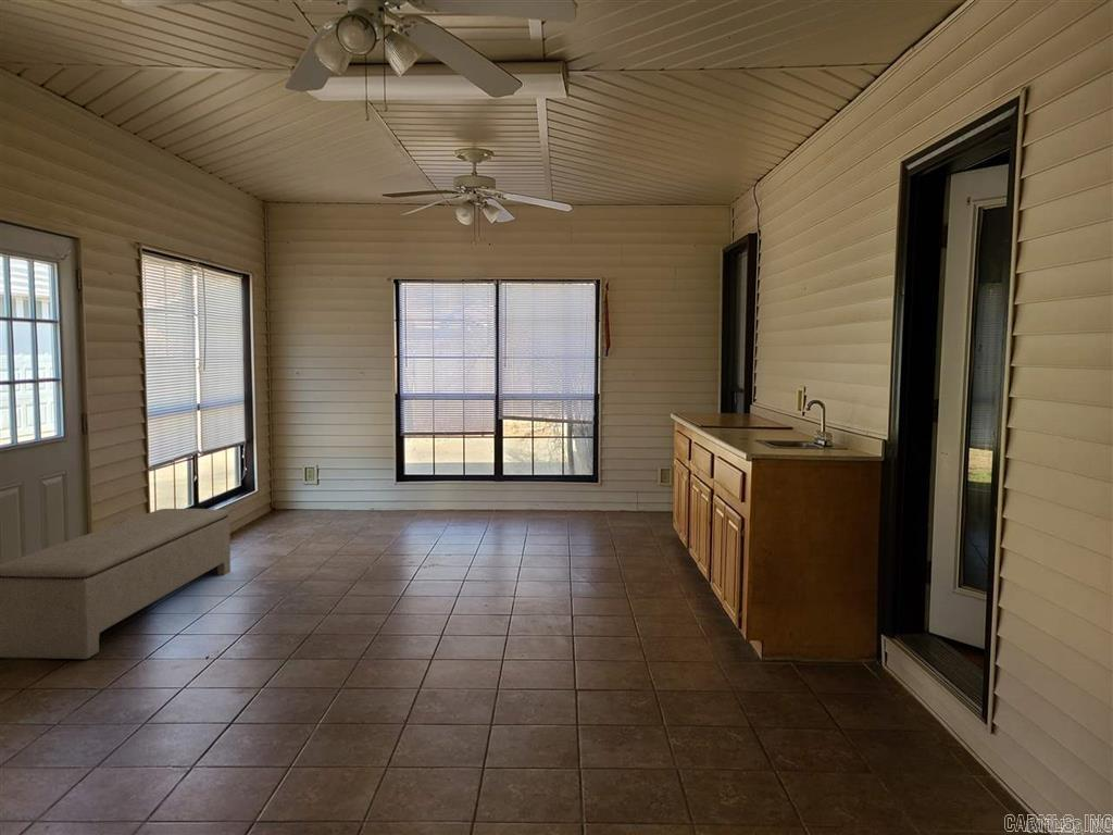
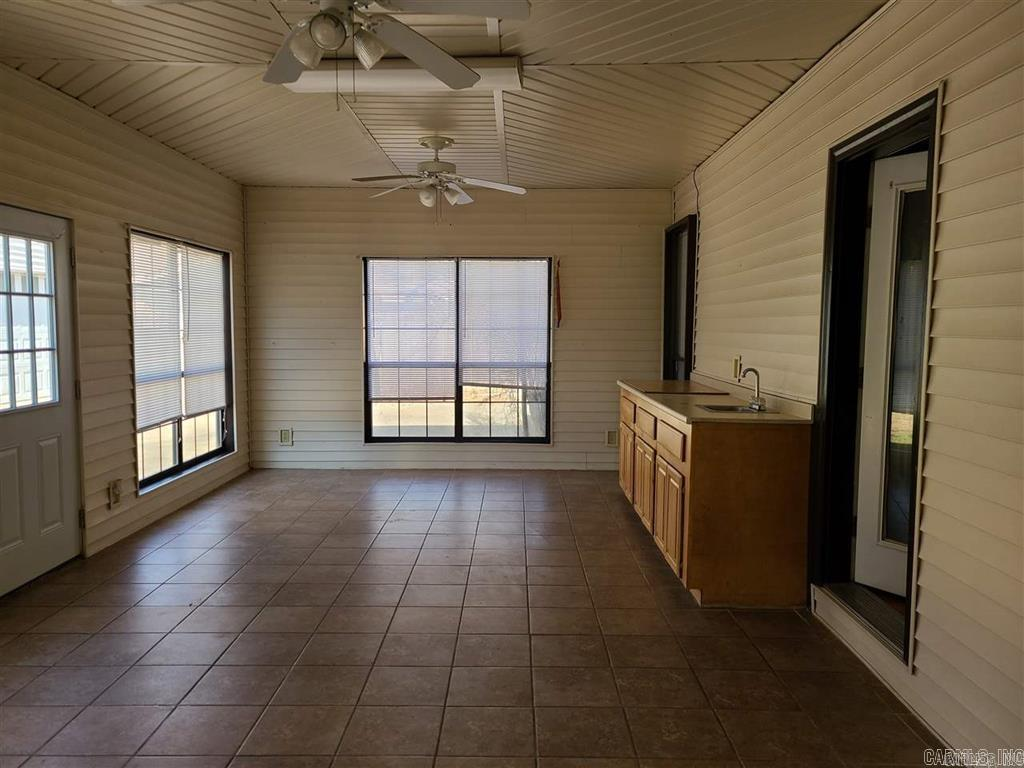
- bench (130, 569)
